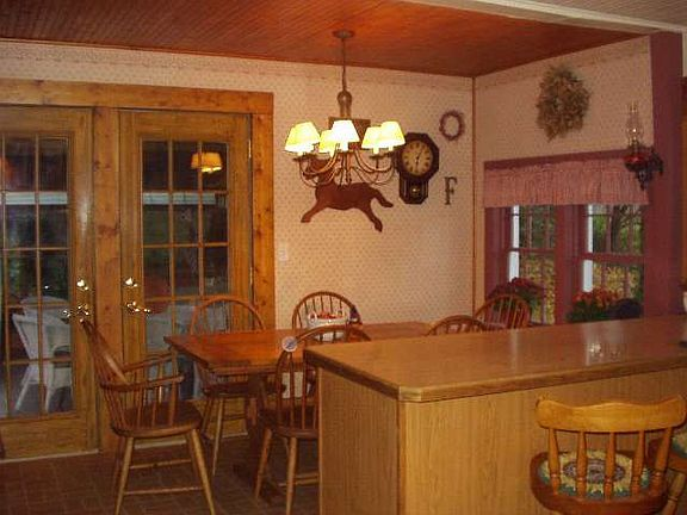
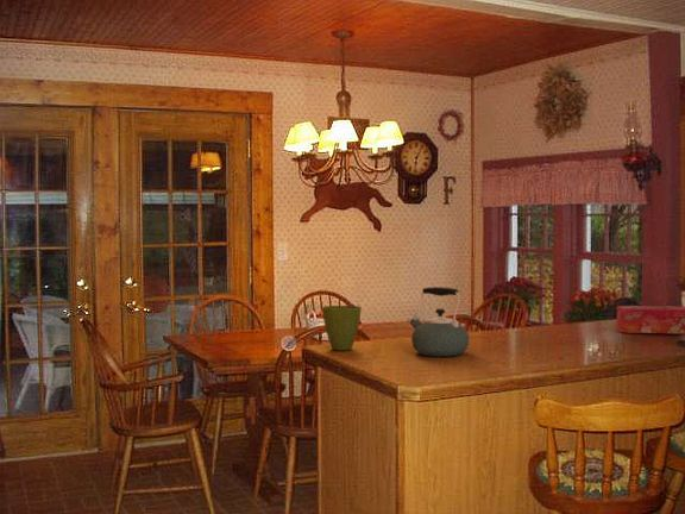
+ kettle (435, 319)
+ flower pot (341, 327)
+ tissue box (654, 319)
